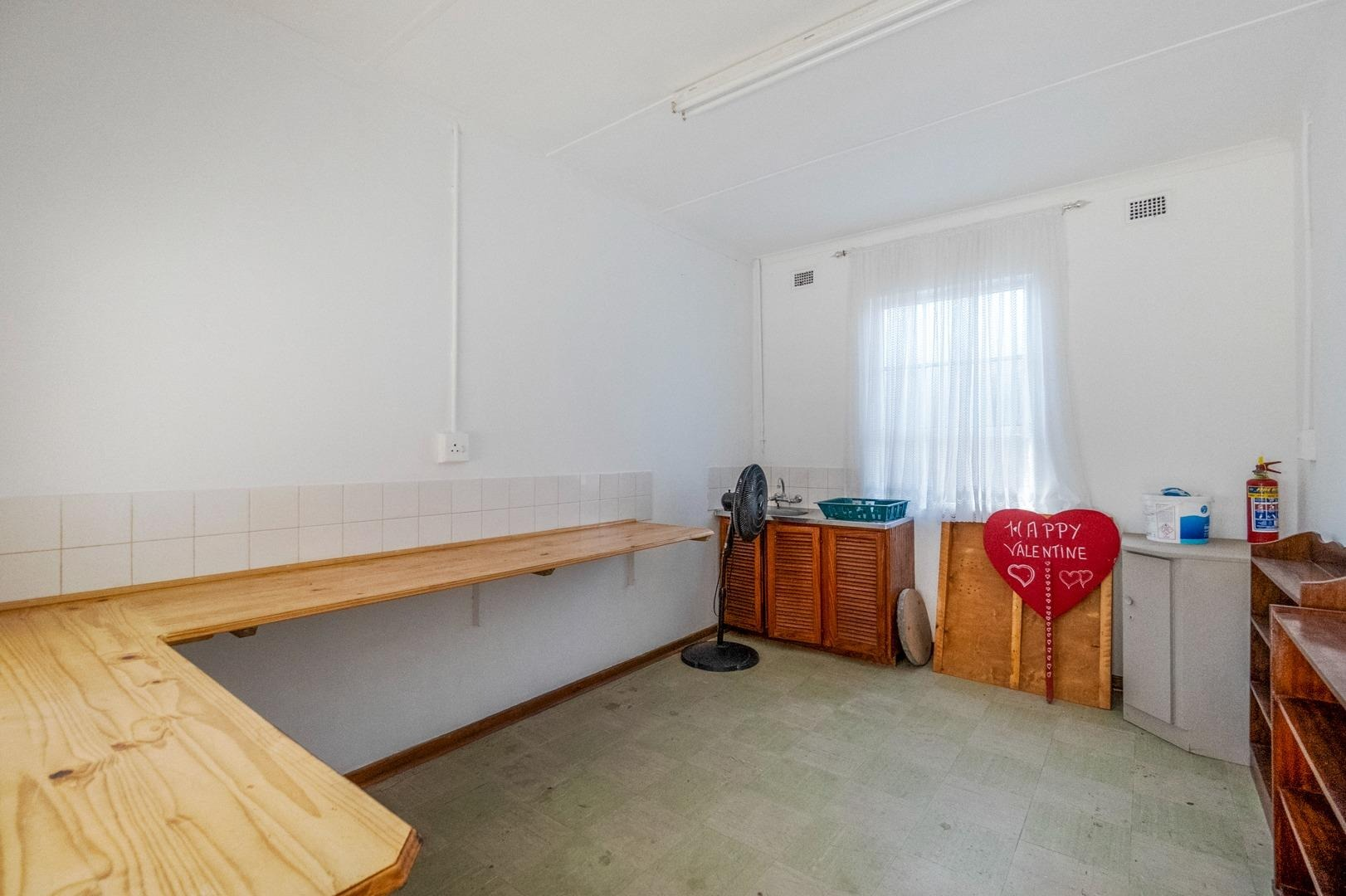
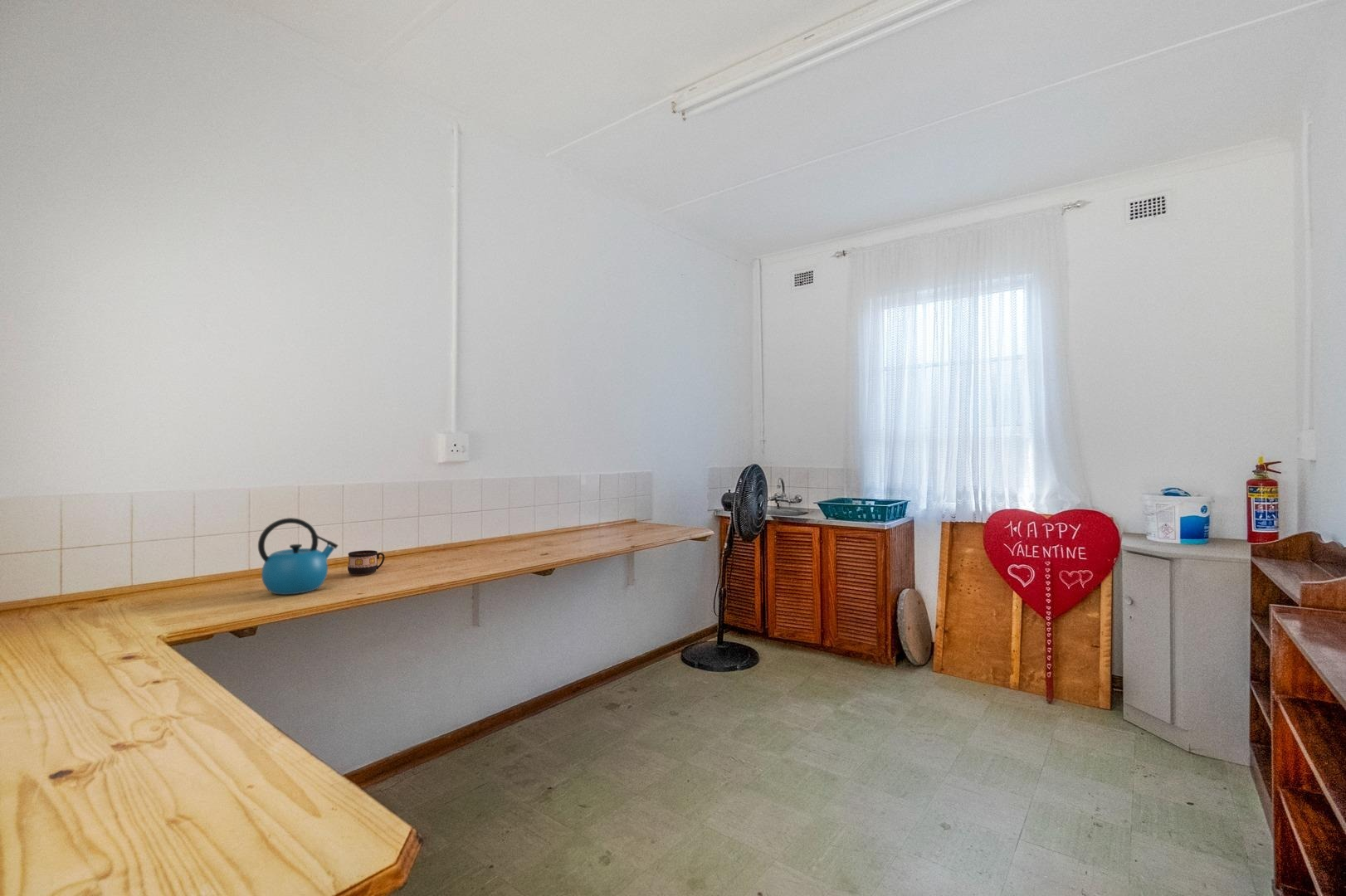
+ kettle (299, 553)
+ cup (363, 562)
